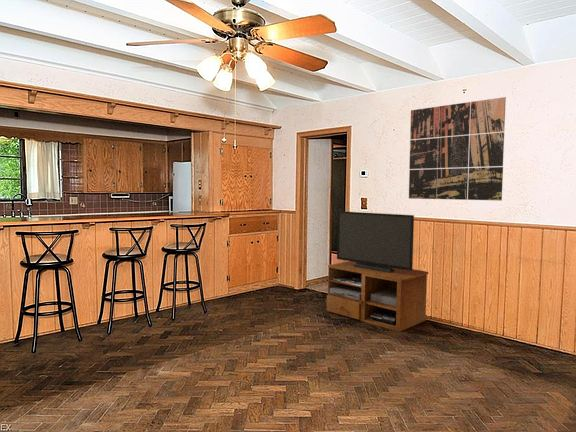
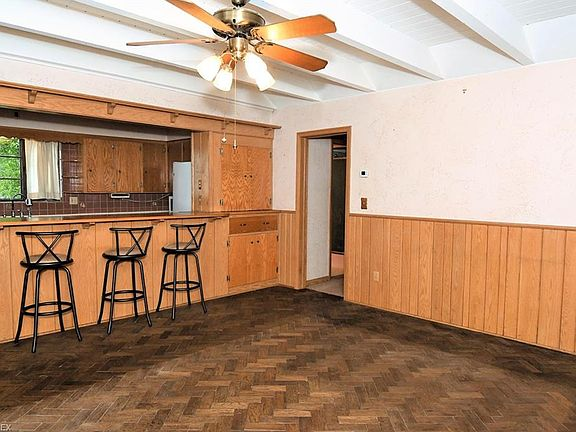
- wall art (453, 152)
- tv stand (374, 265)
